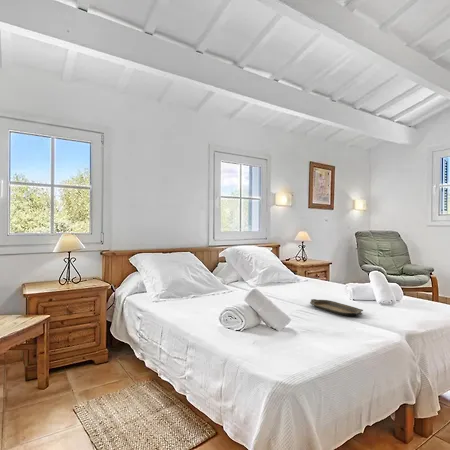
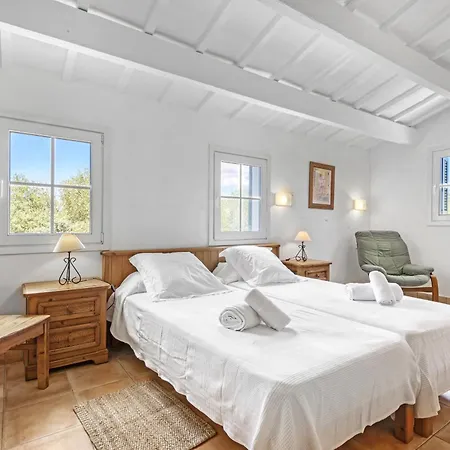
- serving tray (334, 307)
